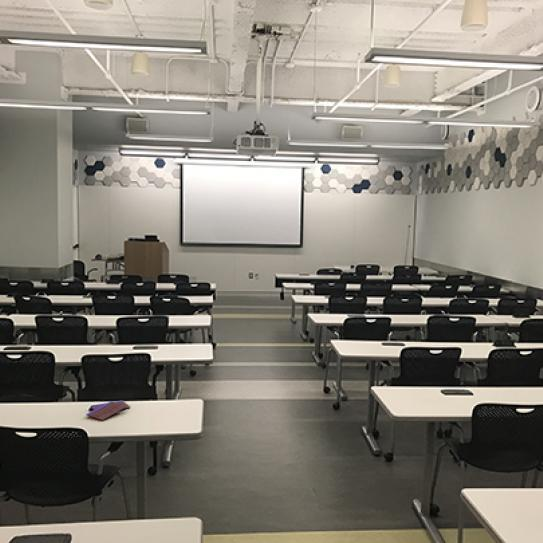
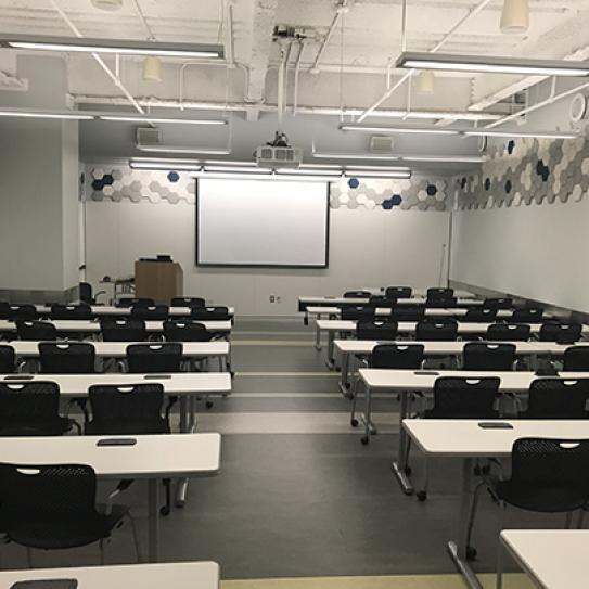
- book (108, 408)
